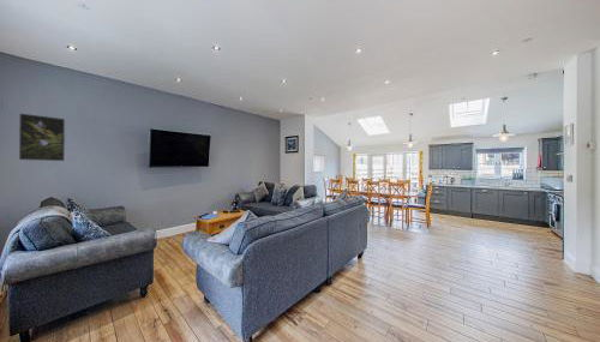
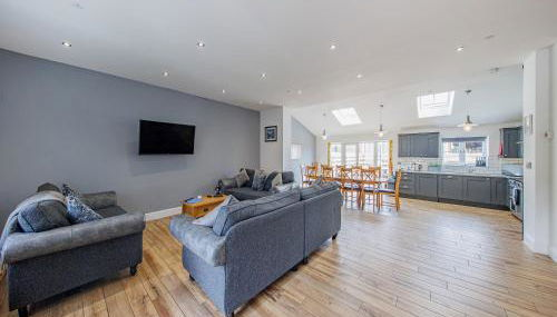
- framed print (42, 138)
